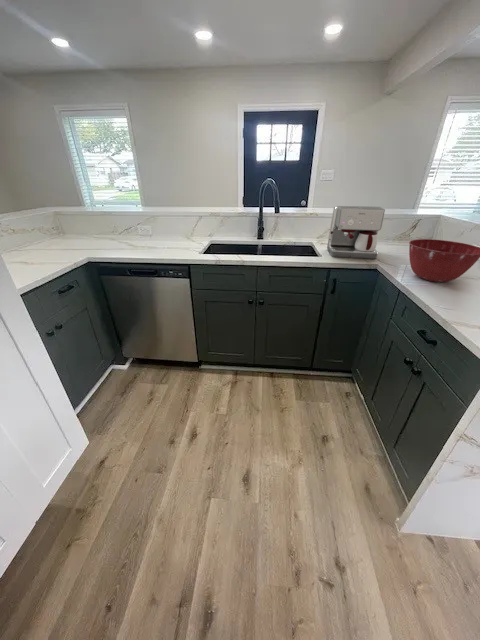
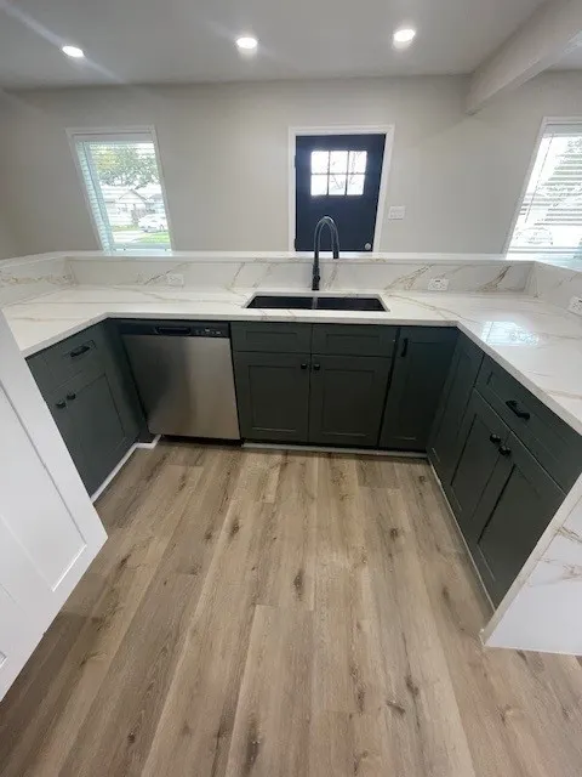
- mixing bowl (438, 261)
- coffee maker (355, 231)
